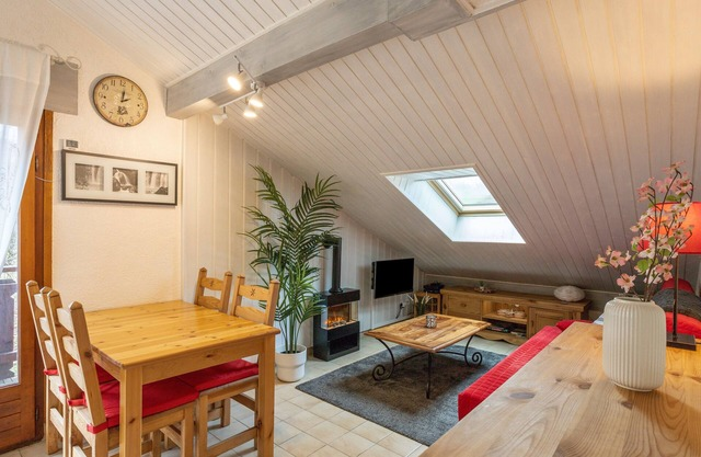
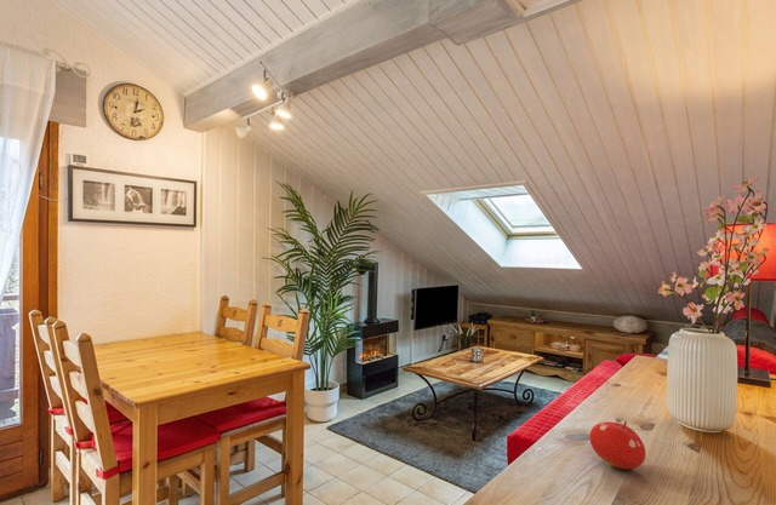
+ fruit (616, 441)
